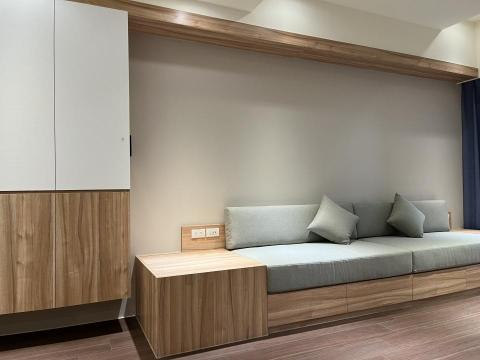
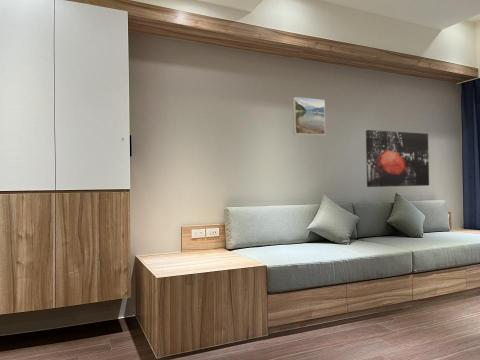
+ wall art (398, 159)
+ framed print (309, 116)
